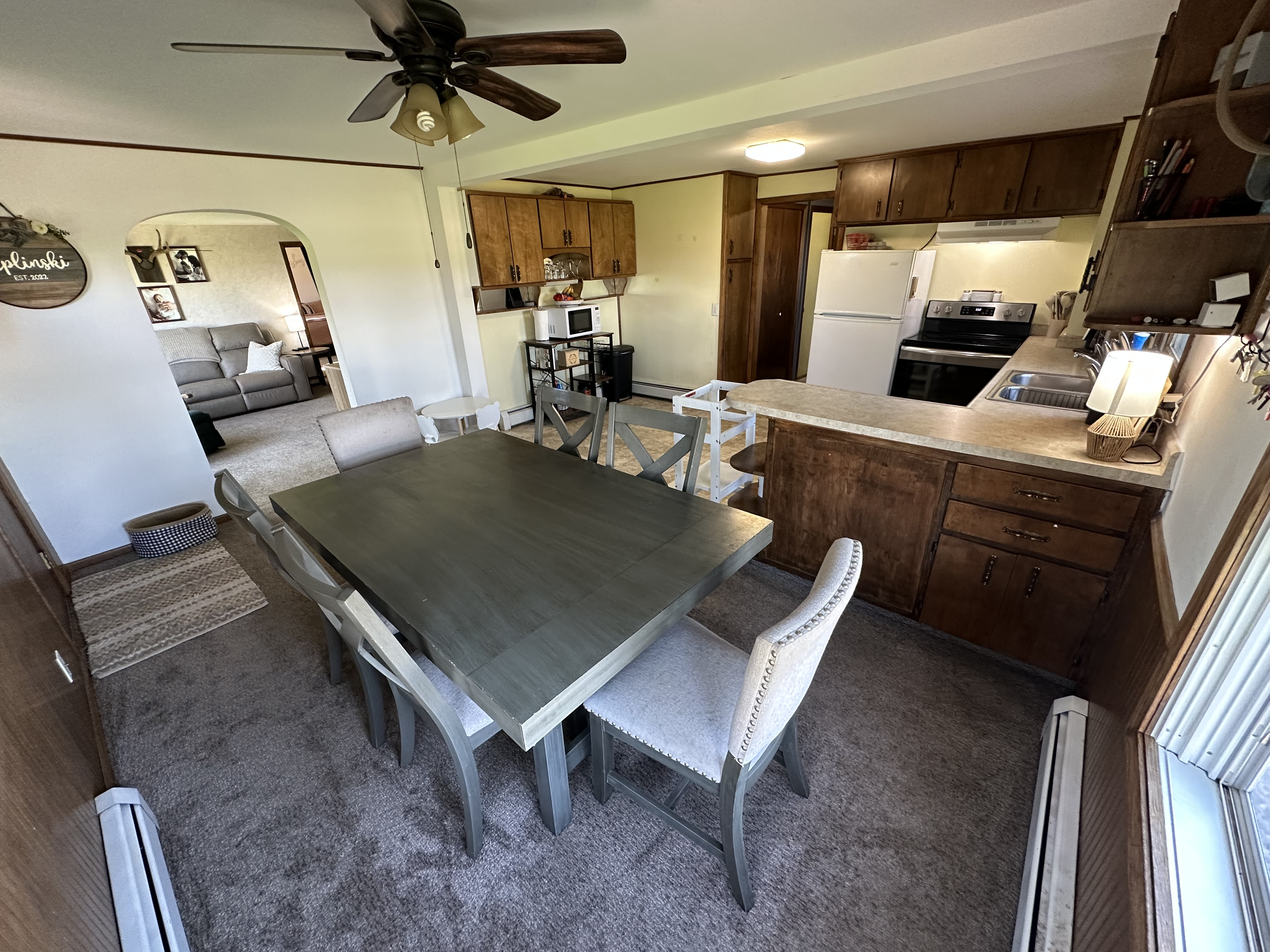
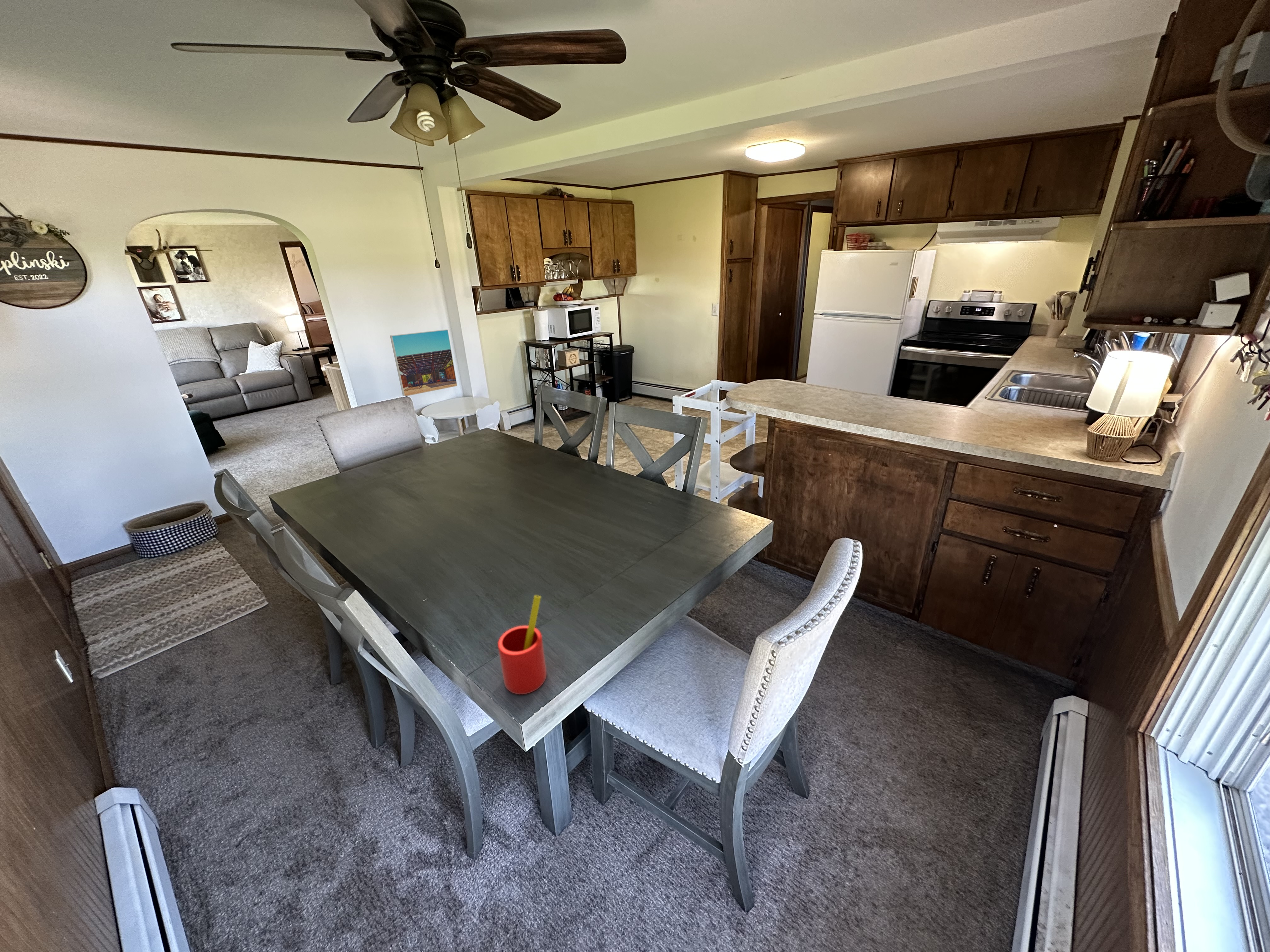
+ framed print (426, 362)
+ straw (524, 642)
